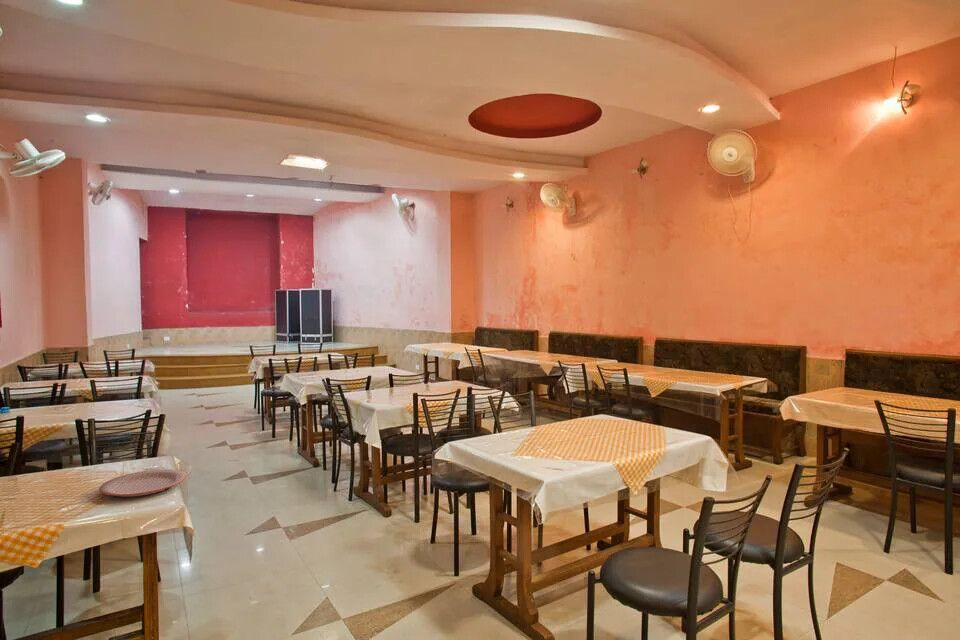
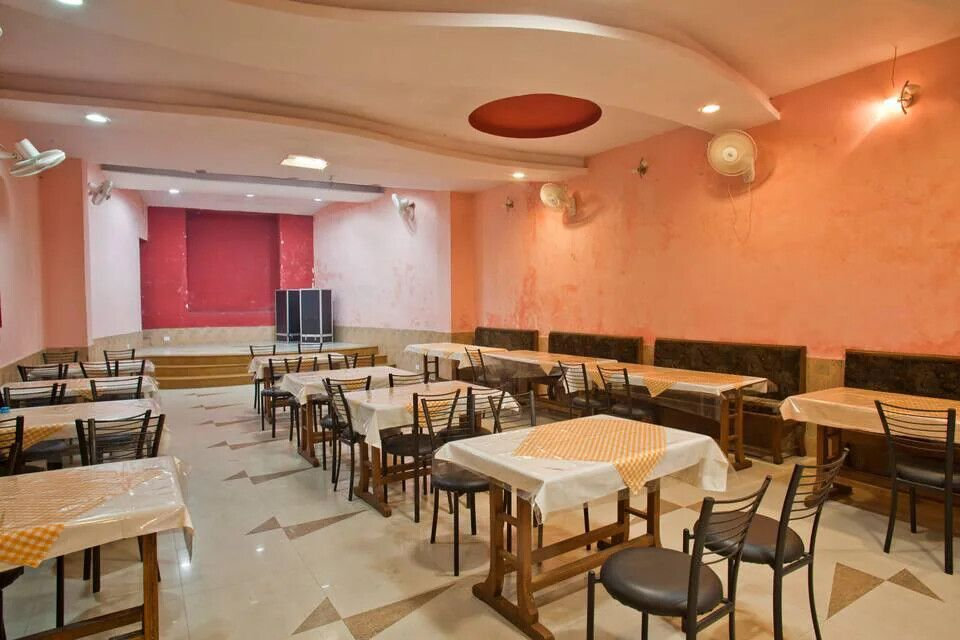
- plate (144, 484)
